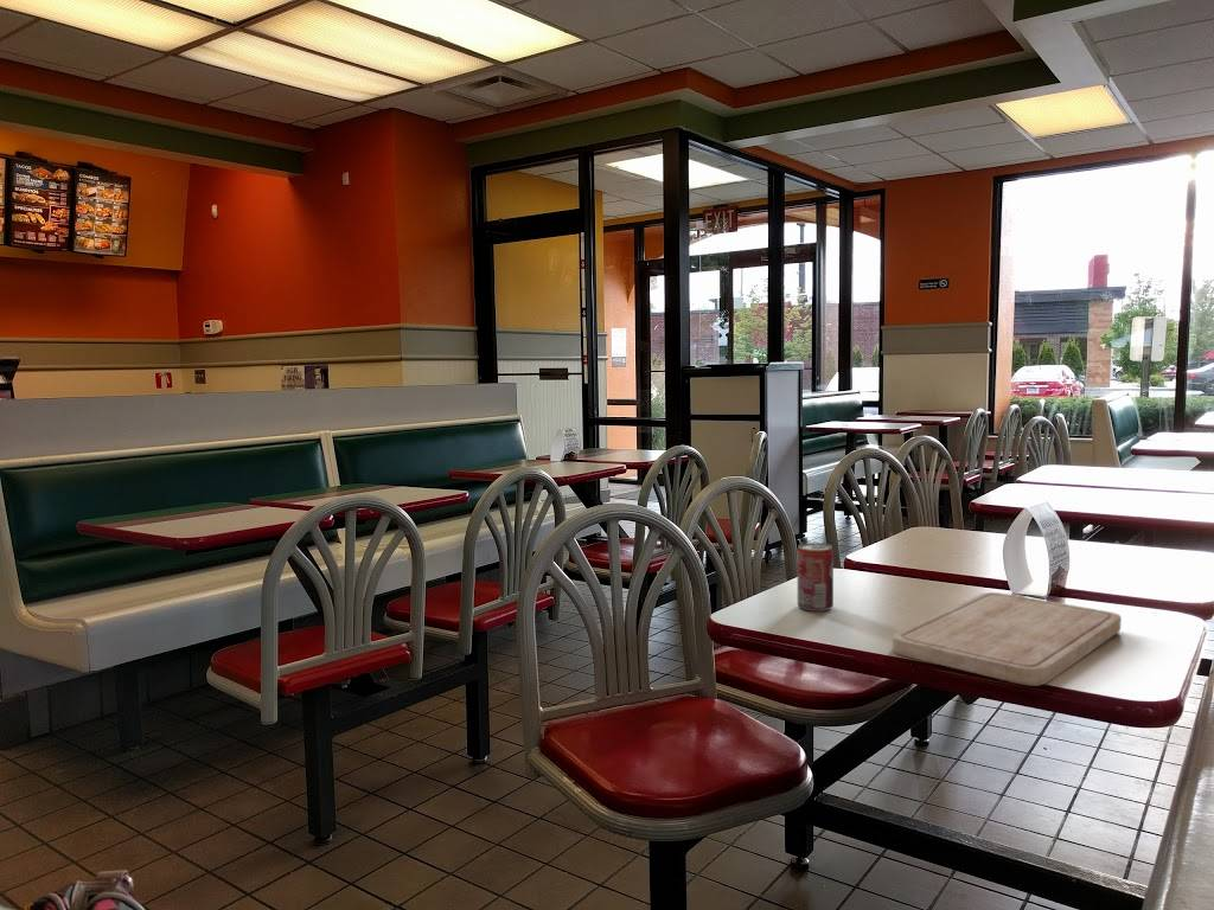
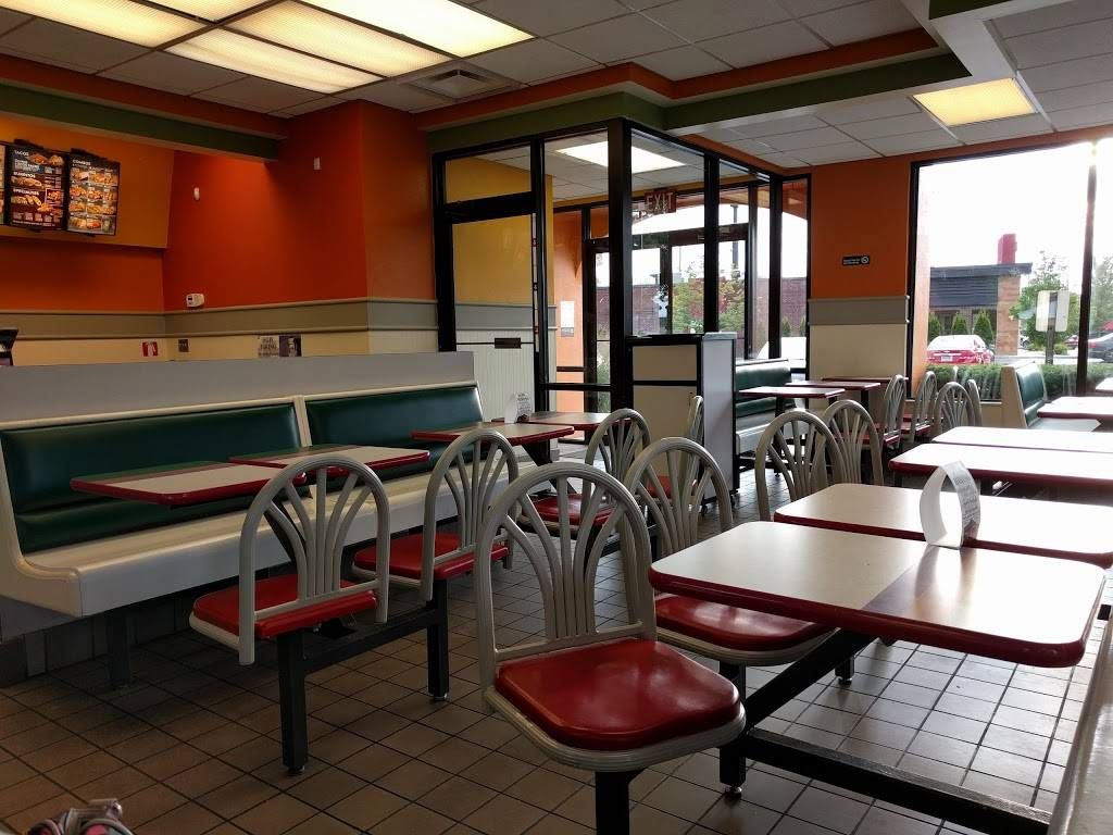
- soda can (814, 576)
- cutting board (1009, 632)
